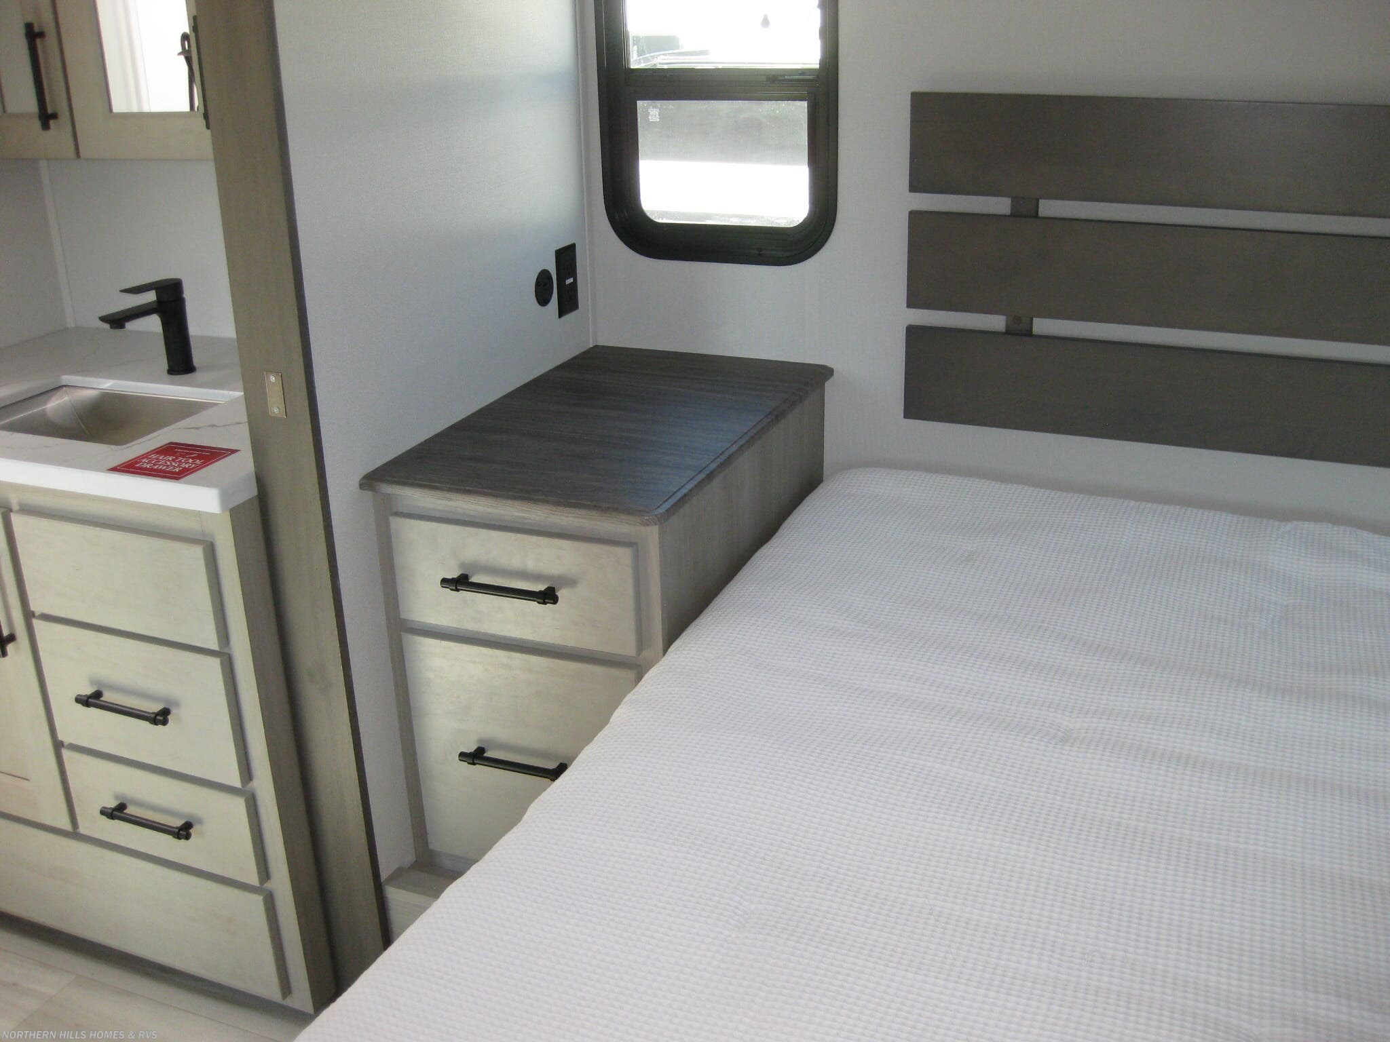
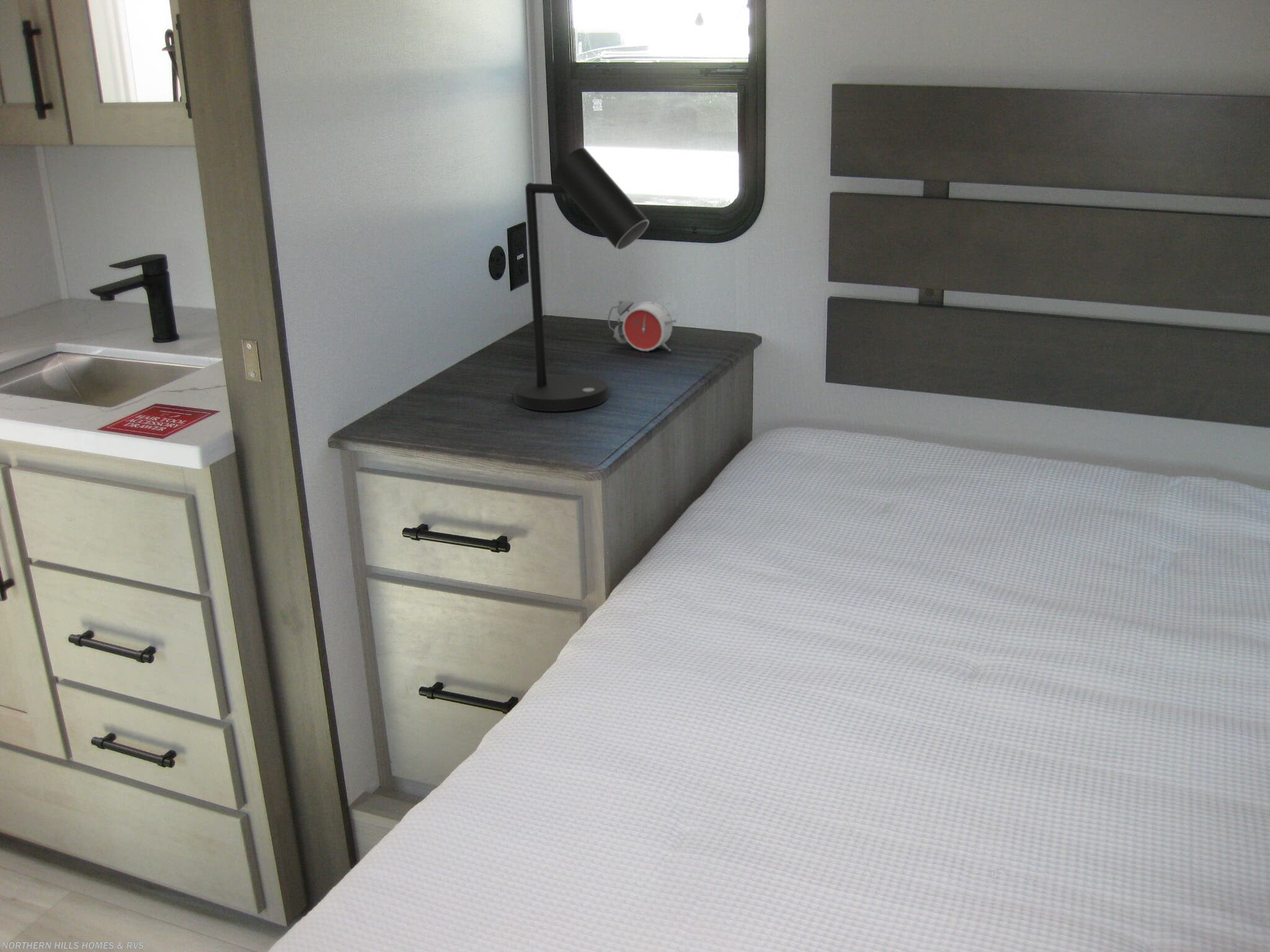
+ alarm clock (643, 324)
+ desk lamp (541, 284)
